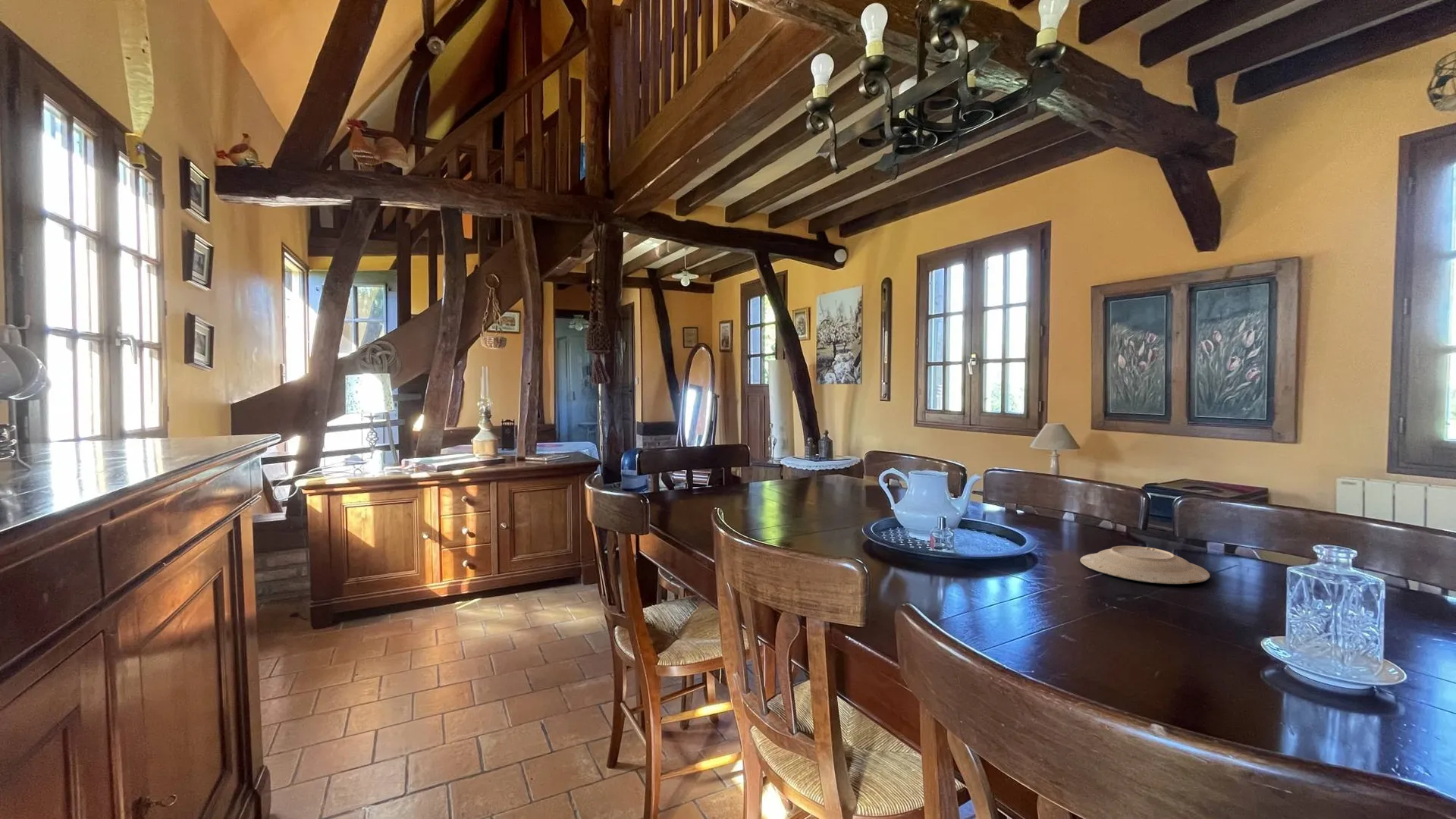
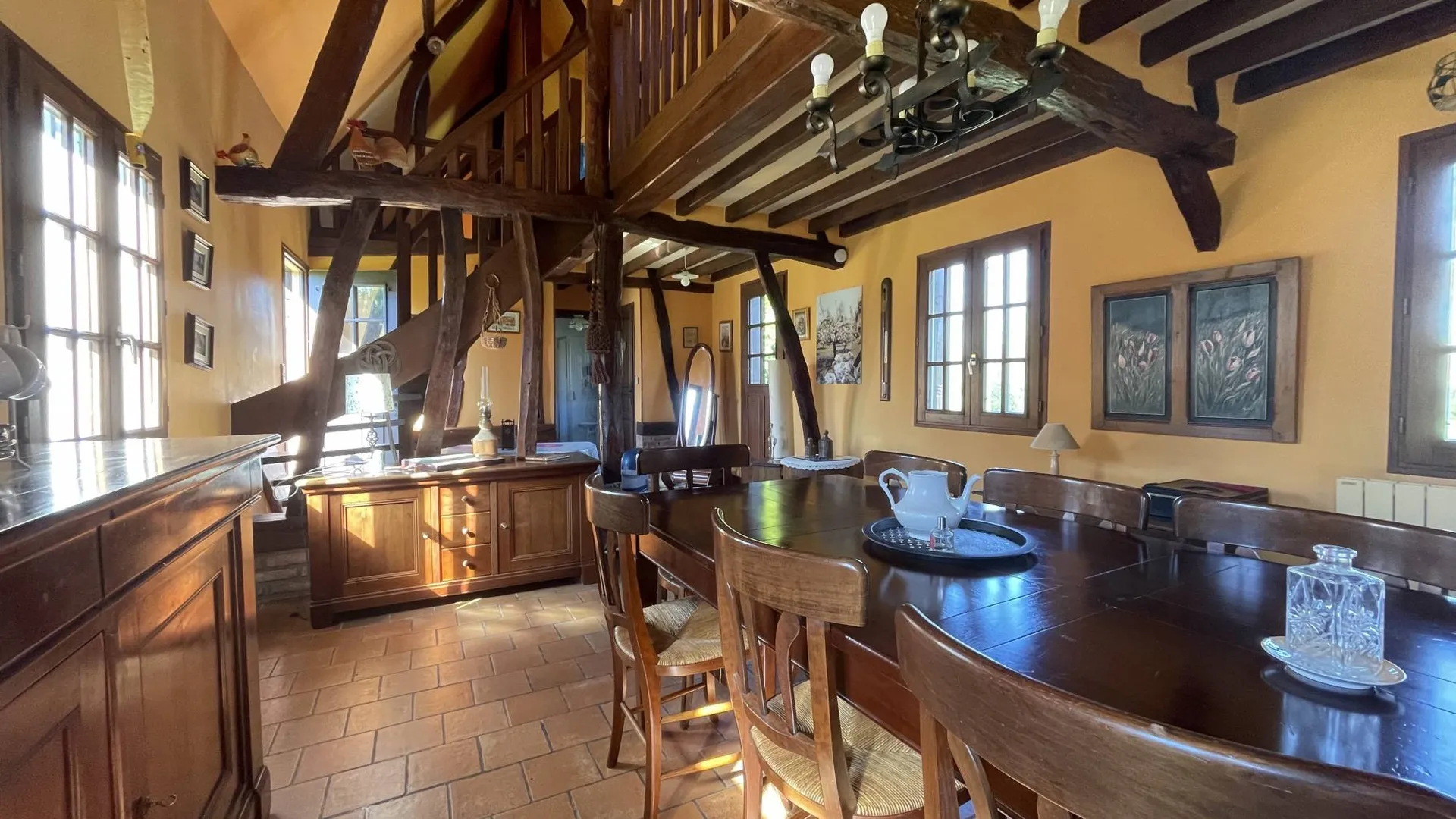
- plate (1141, 560)
